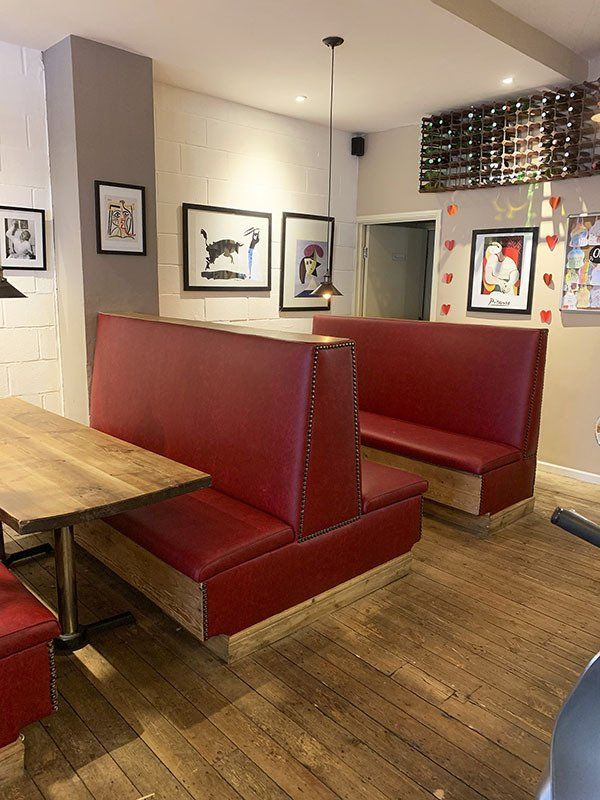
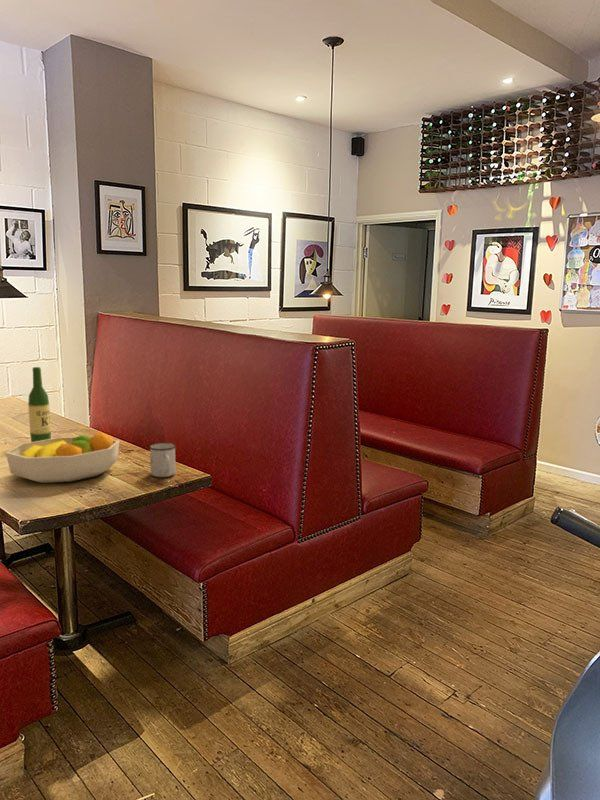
+ fruit bowl (65, 453)
+ wine bottle (39, 407)
+ mug (164, 461)
